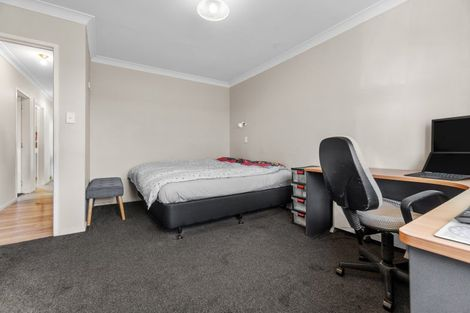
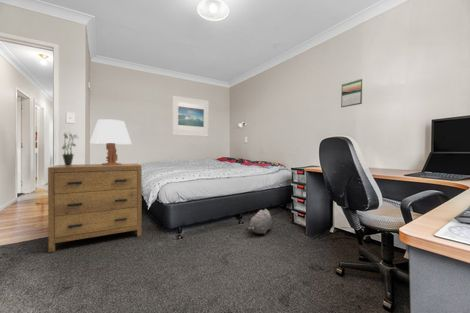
+ plush toy (260, 221)
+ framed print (191, 117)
+ calendar (351, 93)
+ potted plant (70, 149)
+ table lamp (111, 142)
+ dresser (100, 201)
